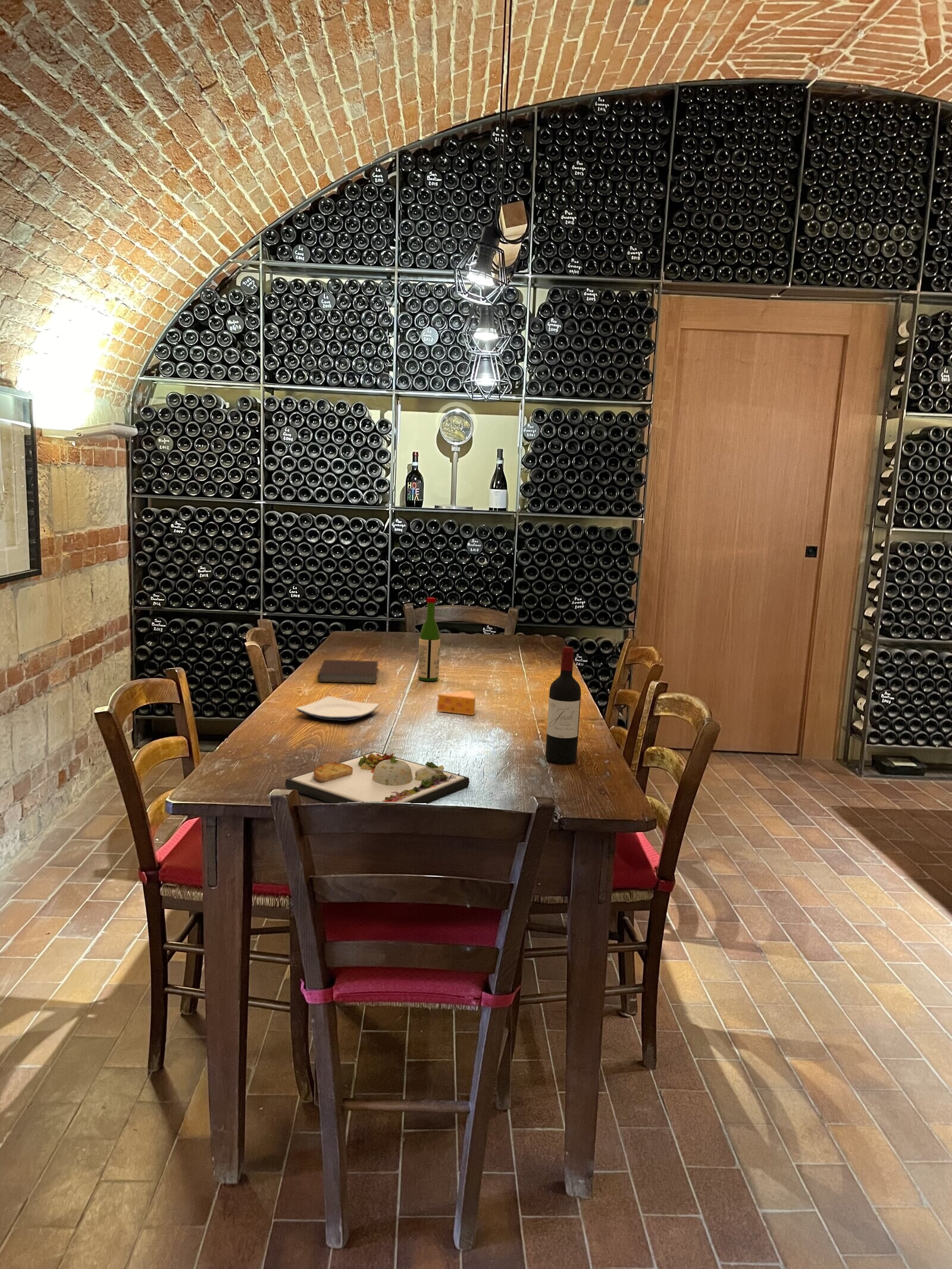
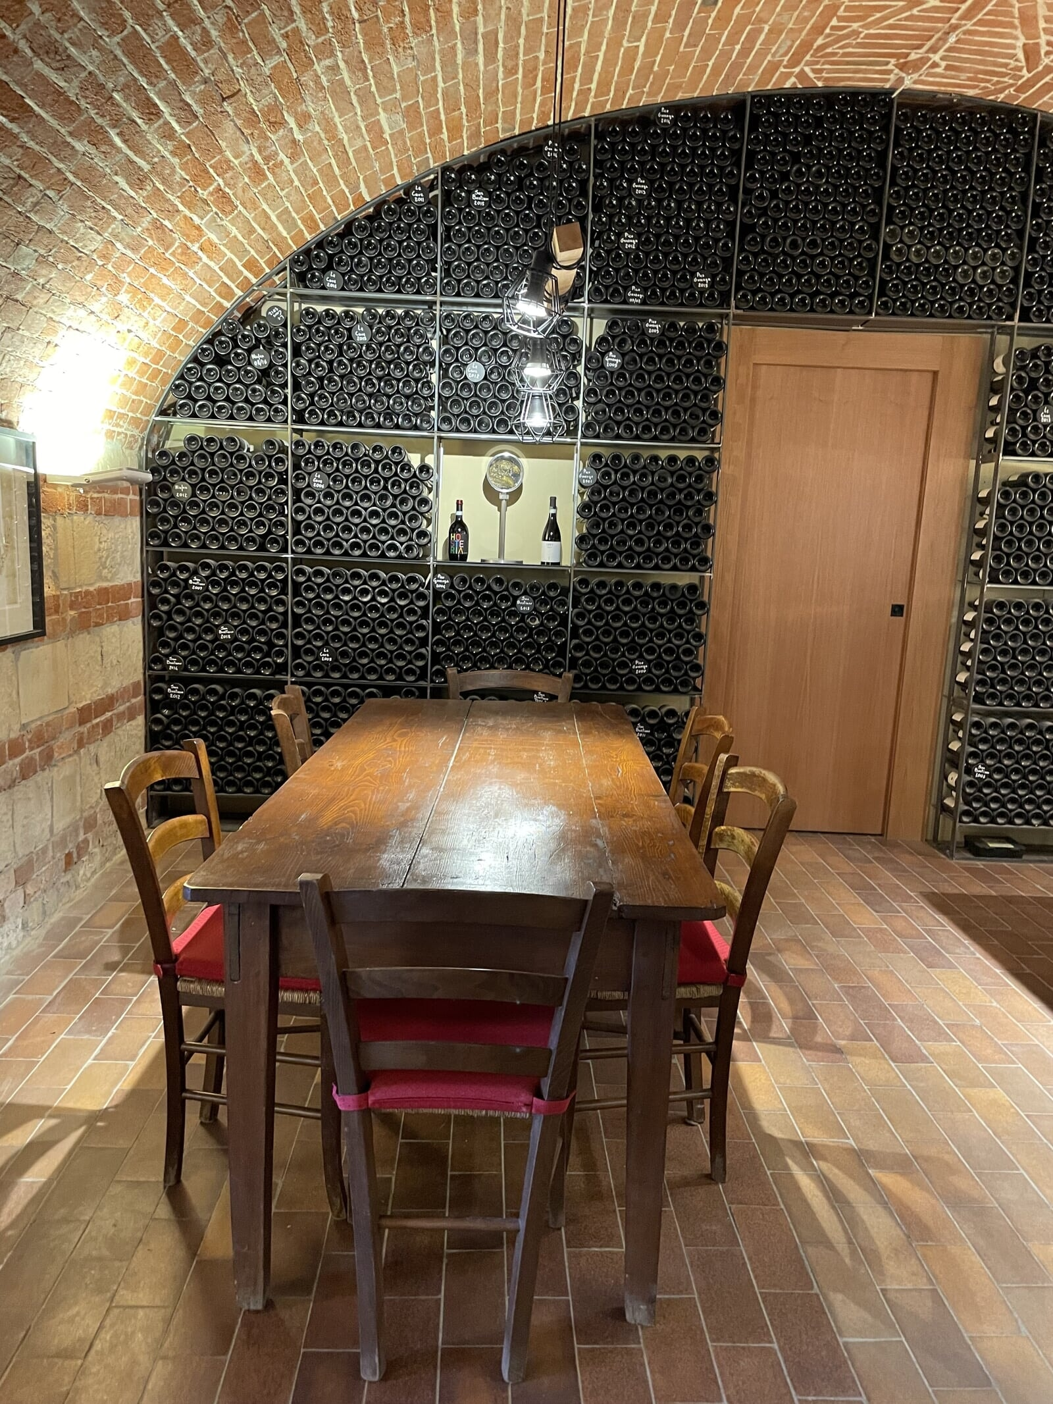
- dinner plate (379, 773)
- wine bottle (564, 704)
- cheese (456, 703)
- notebook (349, 670)
- plate (338, 710)
- wine bottle (430, 638)
